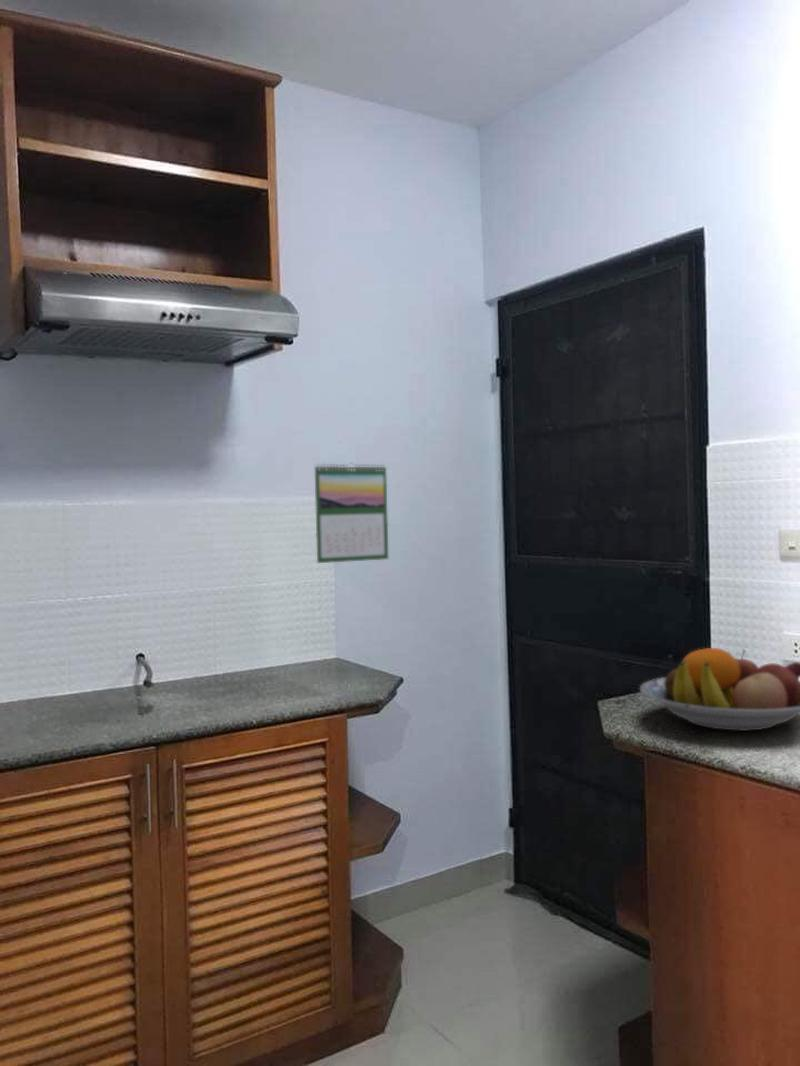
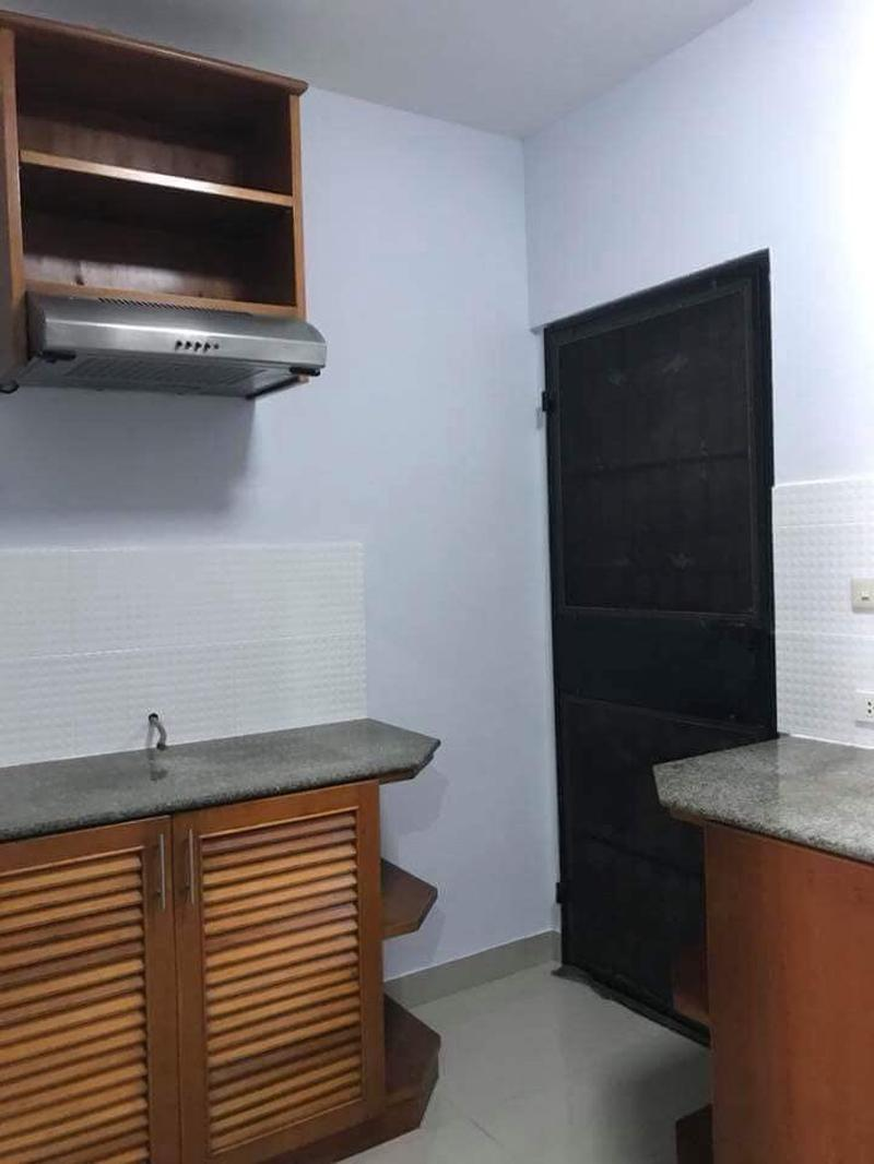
- fruit bowl (729, 683)
- calendar (352, 511)
